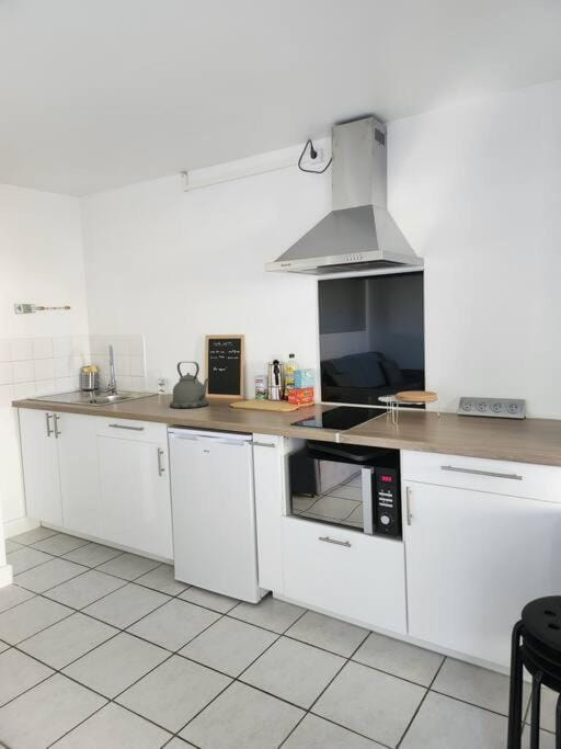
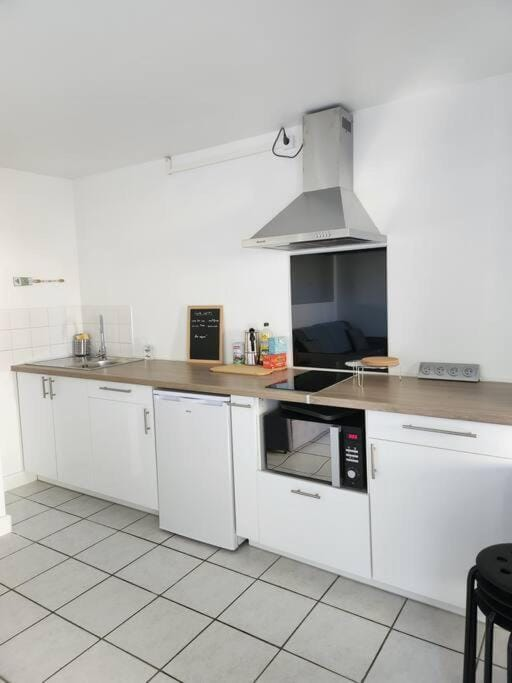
- kettle (191, 383)
